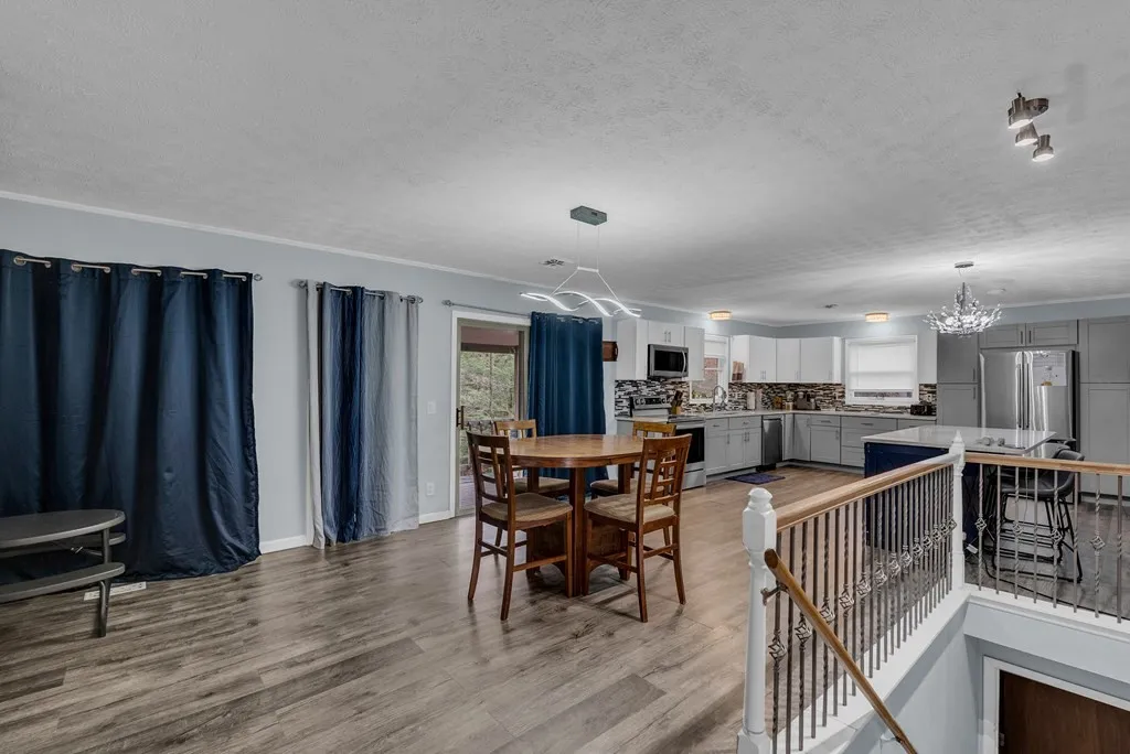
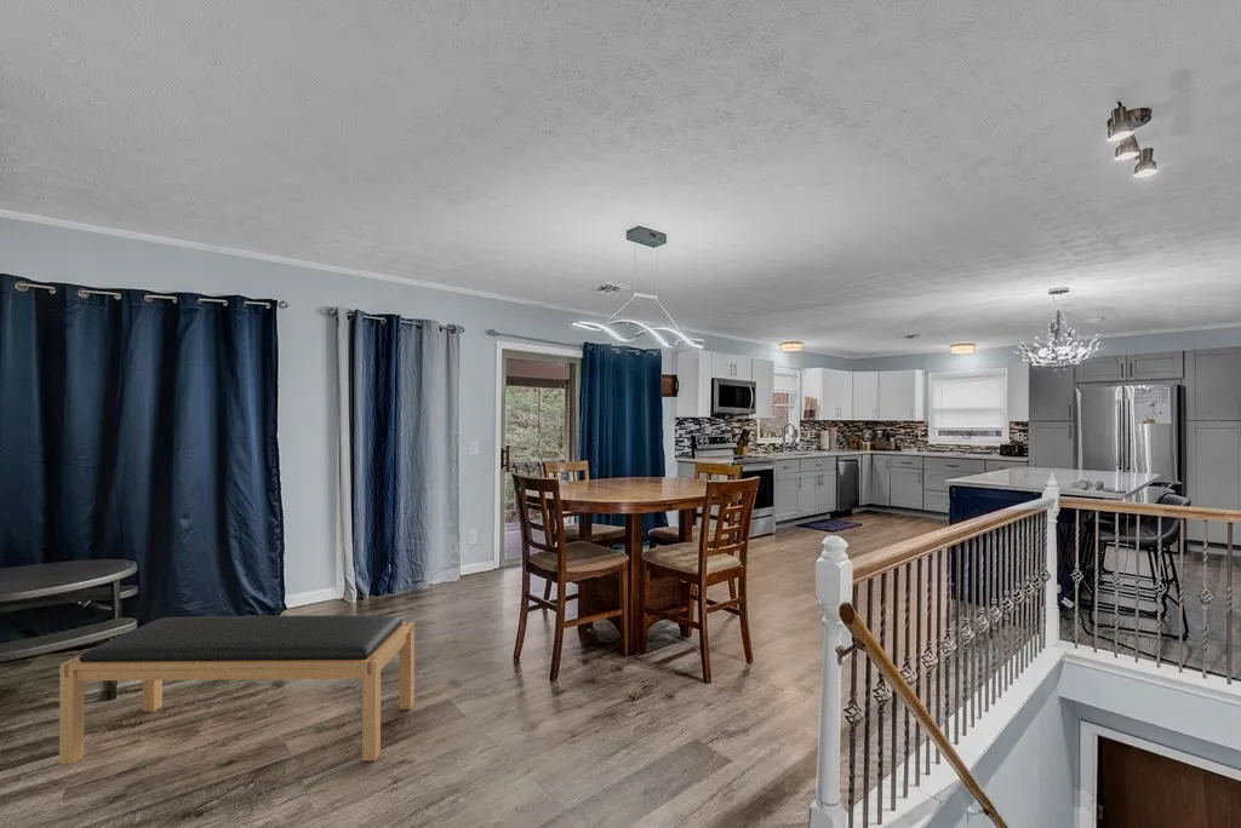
+ bench (253, 678)
